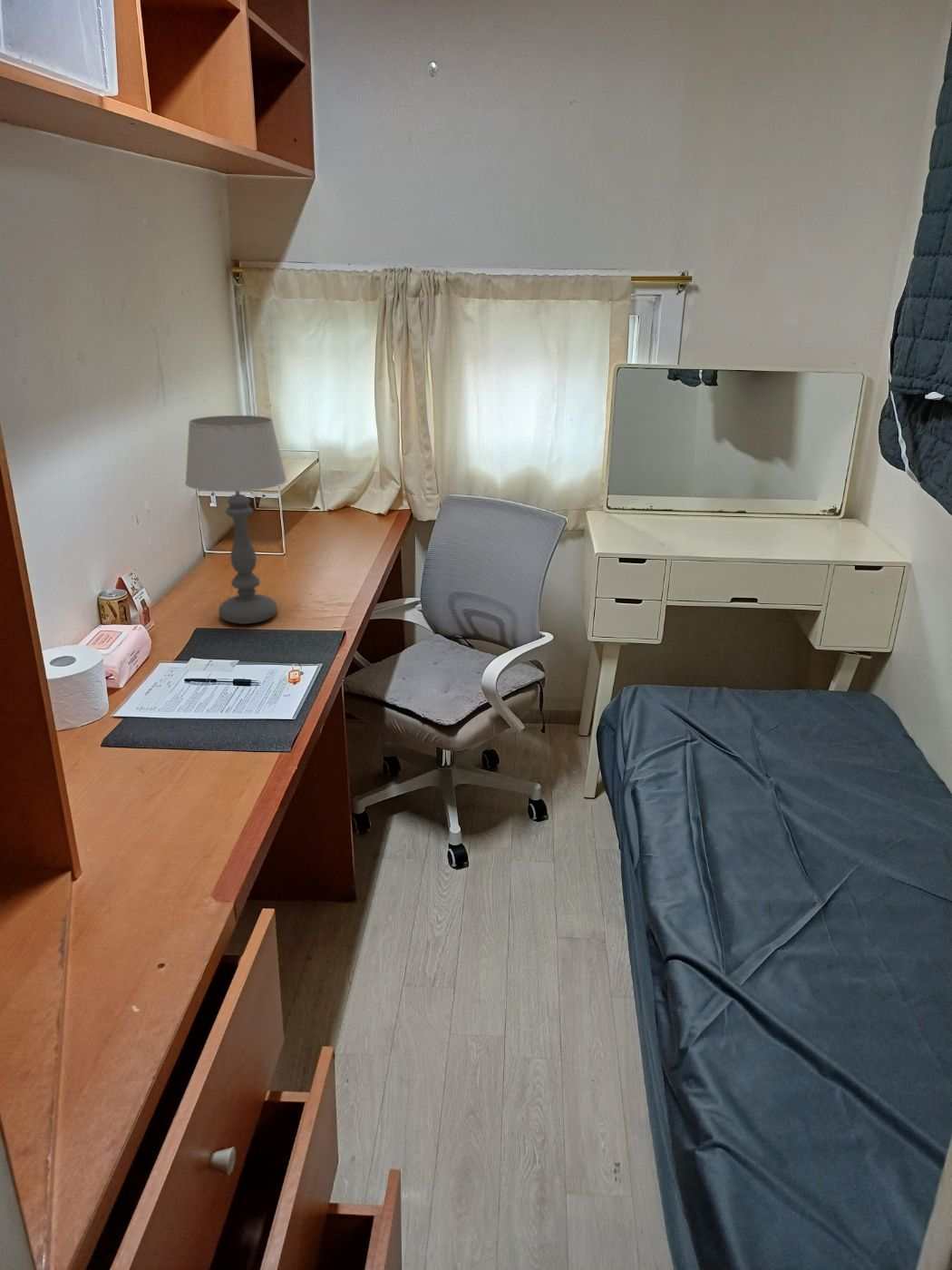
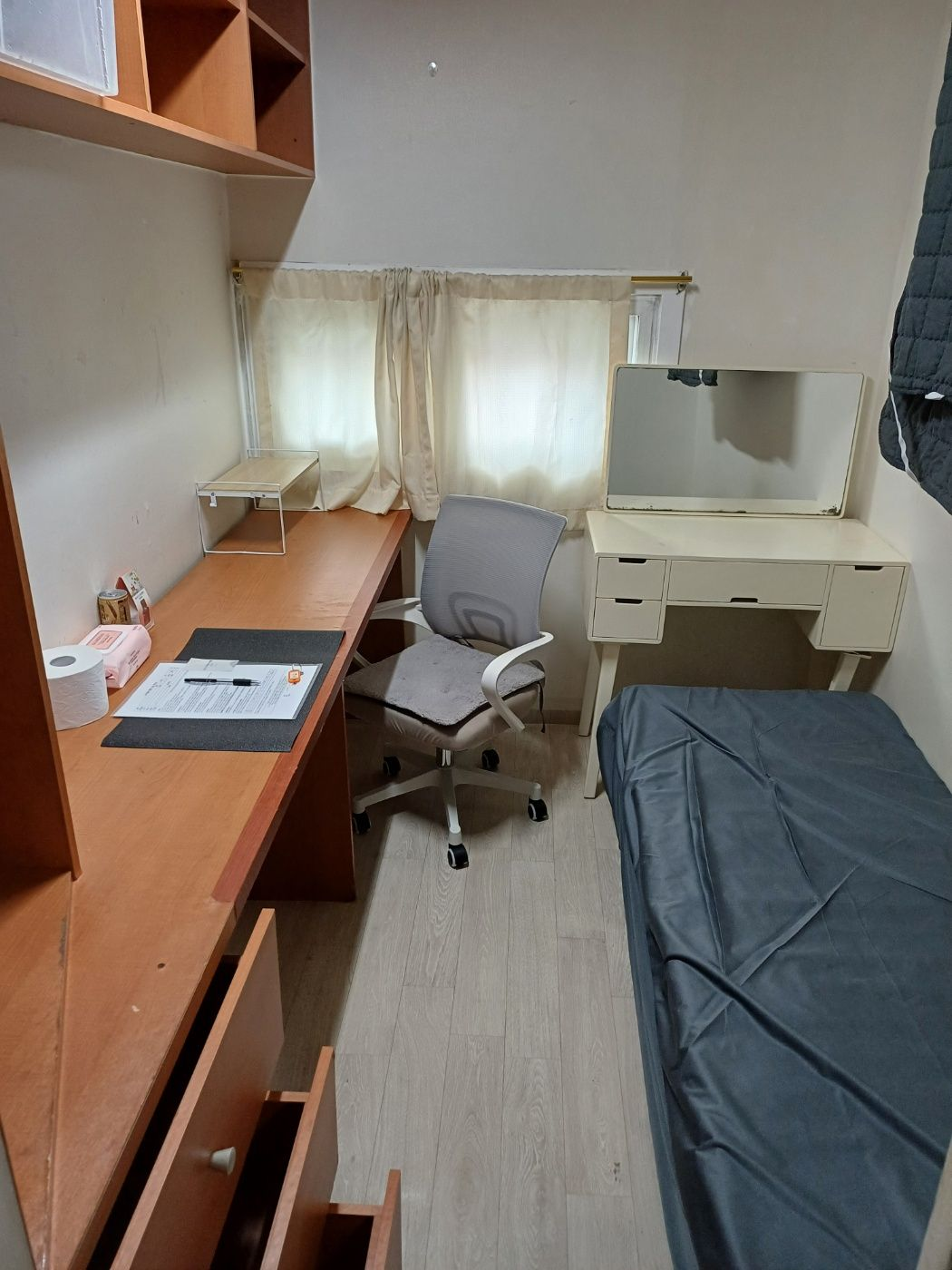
- table lamp (240, 522)
